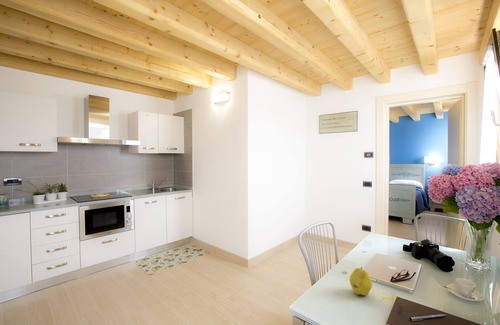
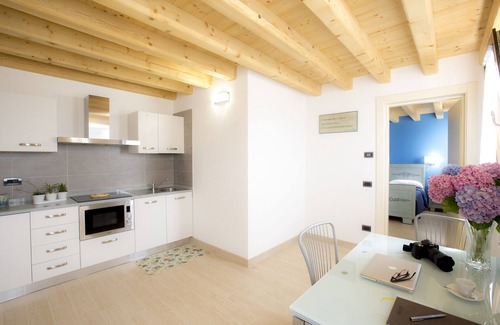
- fruit (360, 280)
